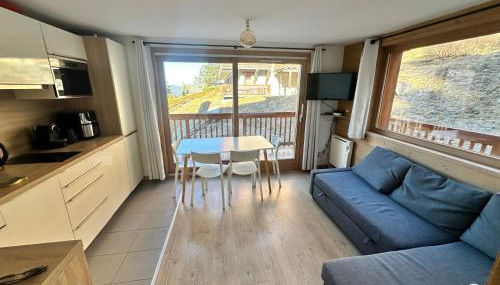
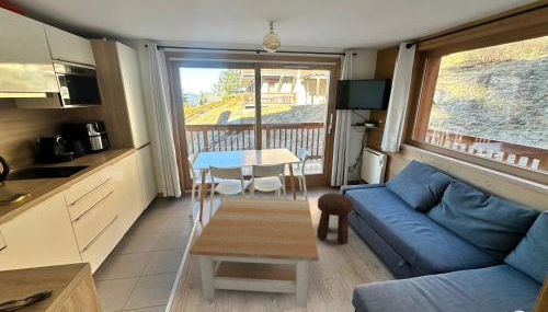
+ stool (333, 215)
+ coffee table (261, 242)
